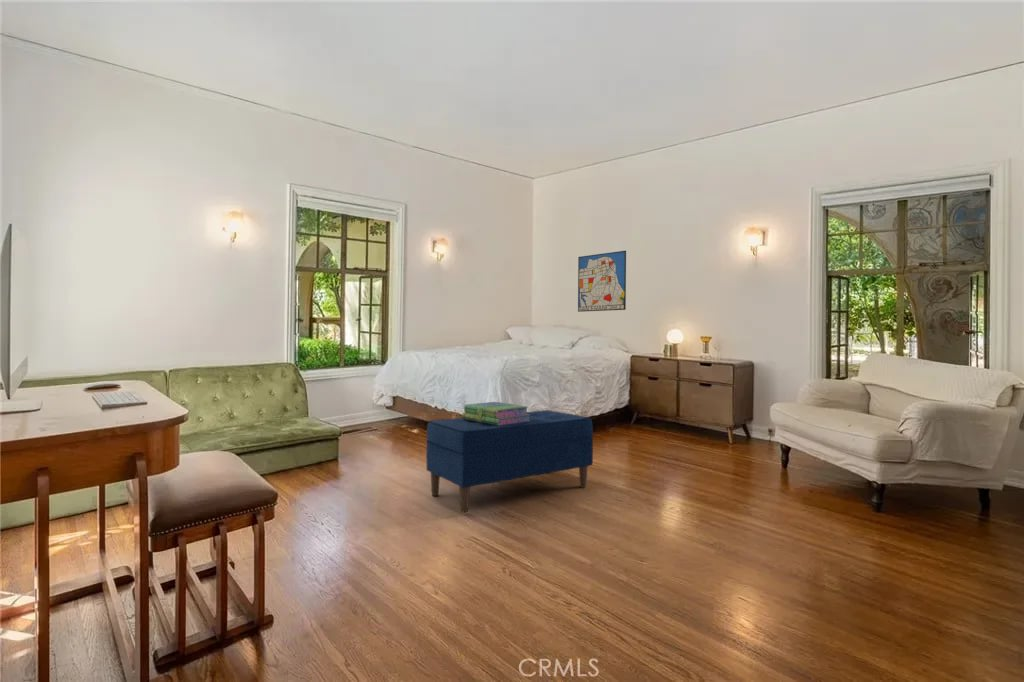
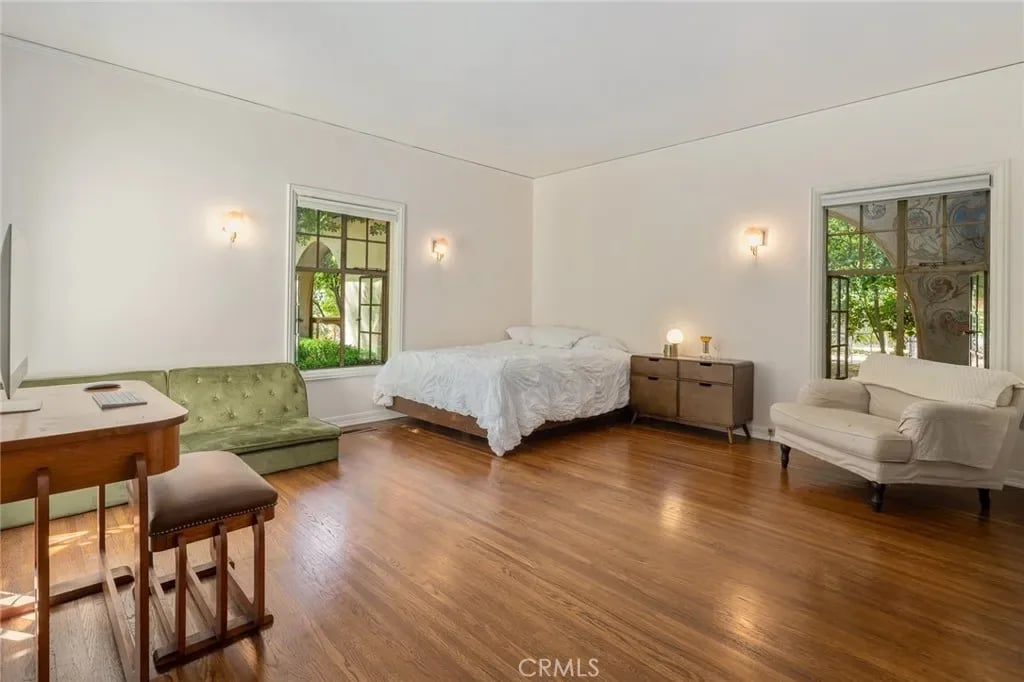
- wall art (601, 282)
- stack of books (495, 412)
- bench (511, 455)
